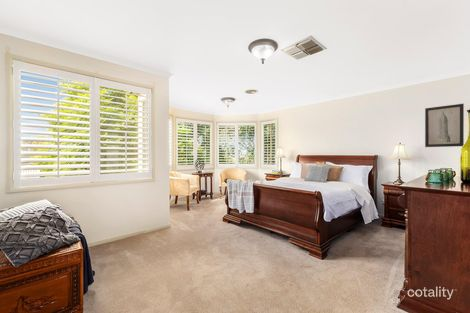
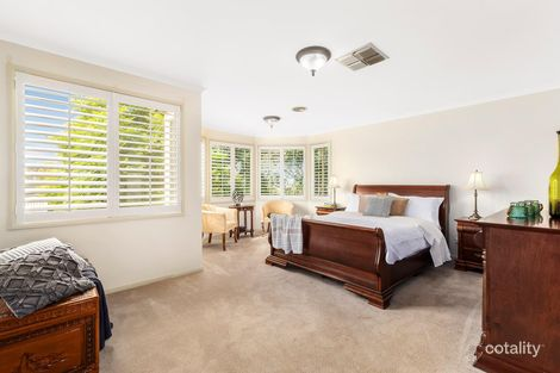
- wall art (443, 126)
